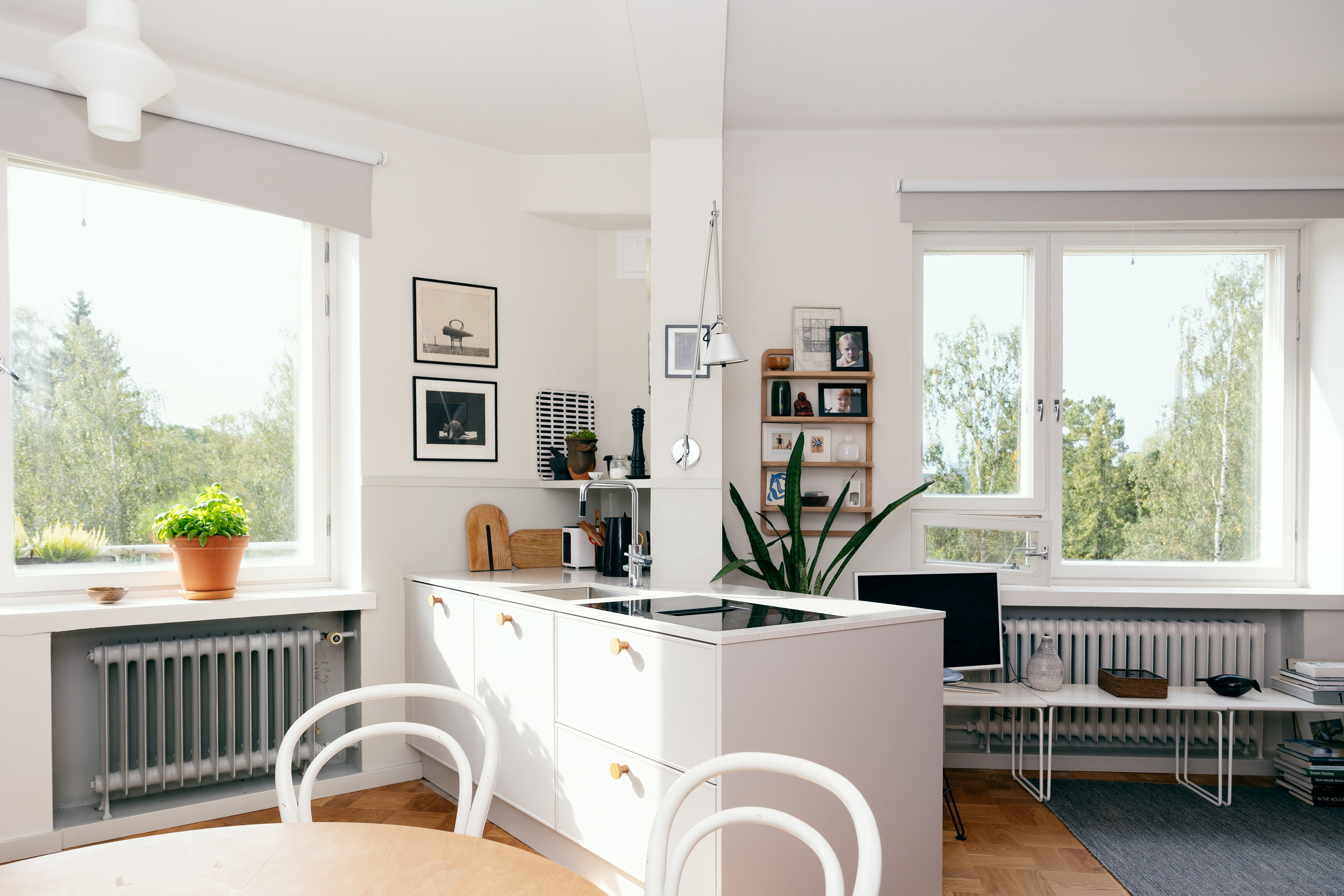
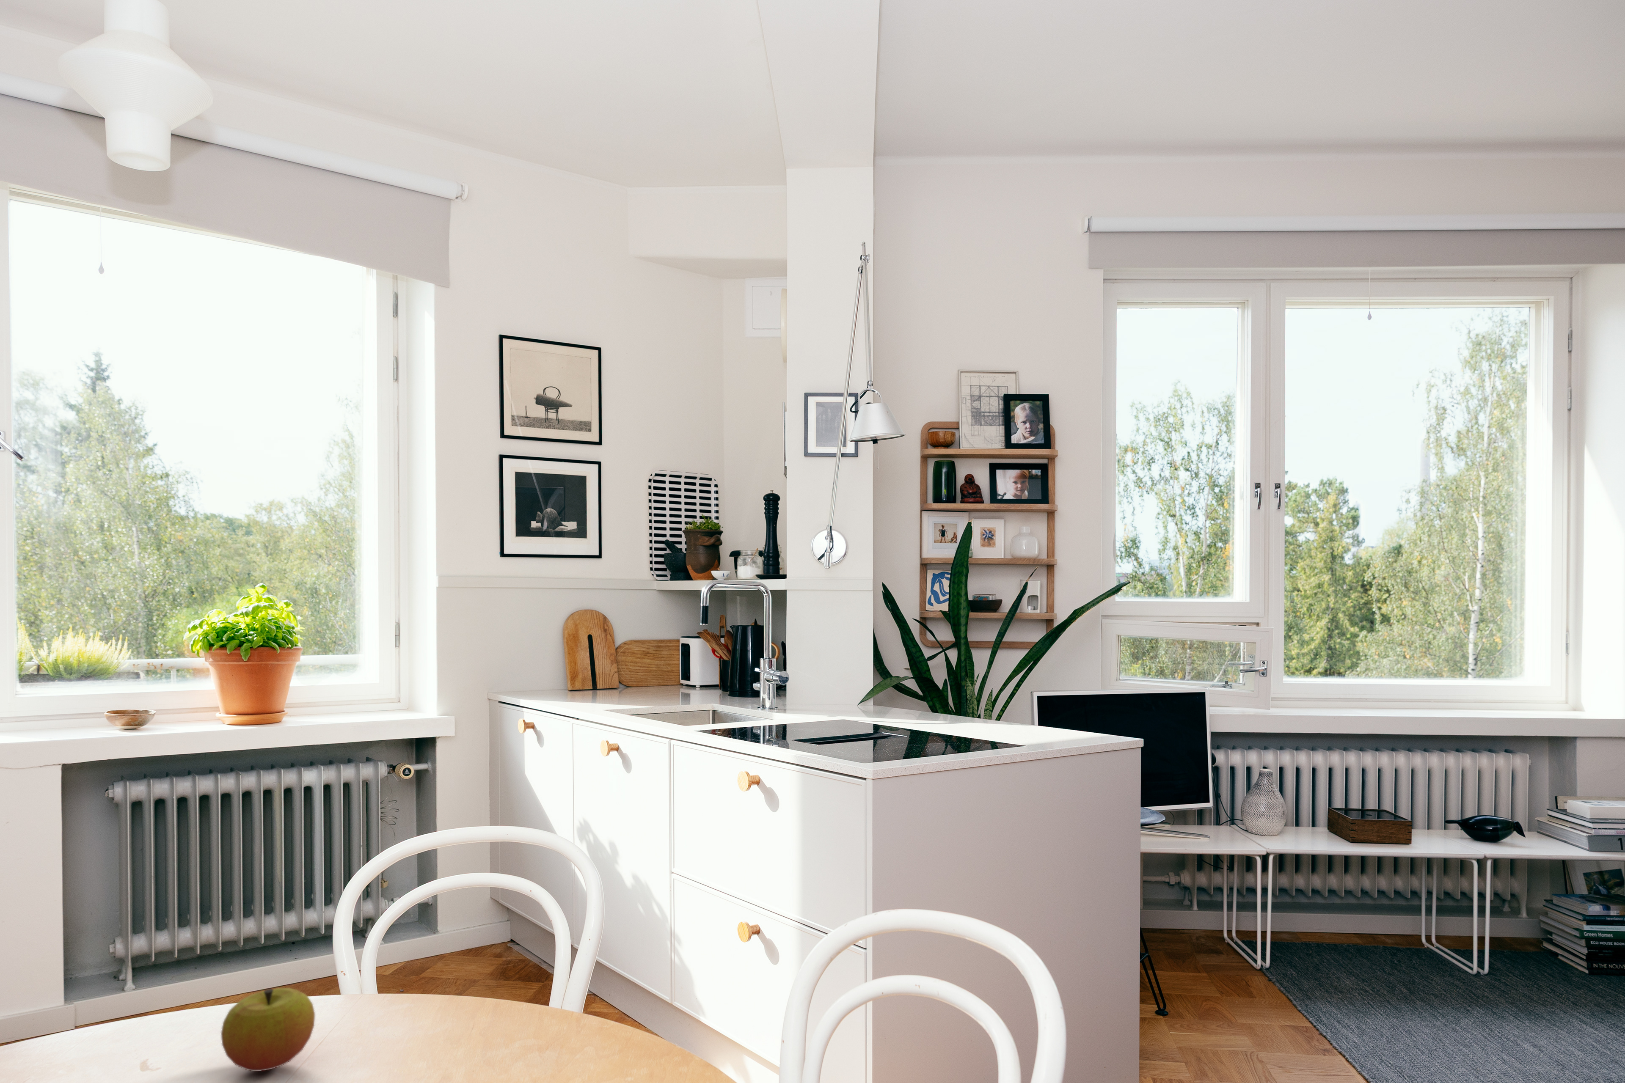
+ apple (268, 1027)
